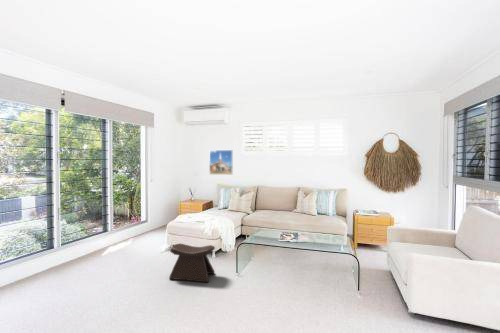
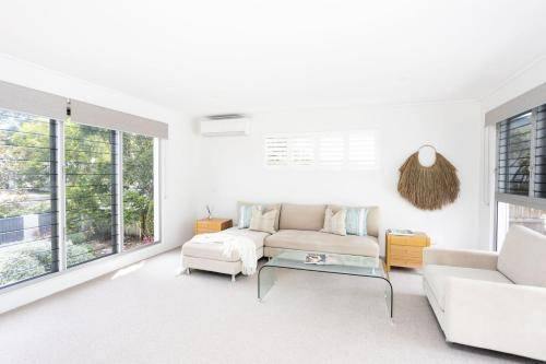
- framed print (220, 162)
- stool (192, 261)
